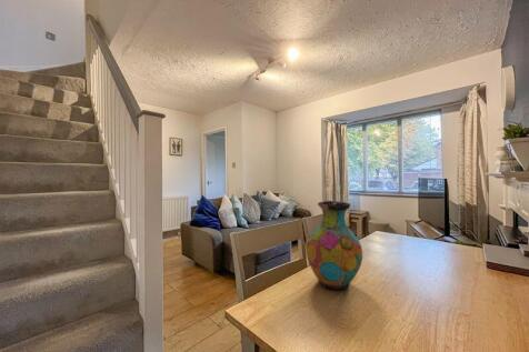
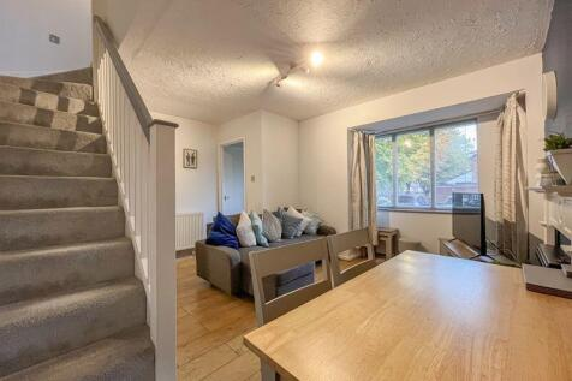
- vase (333, 242)
